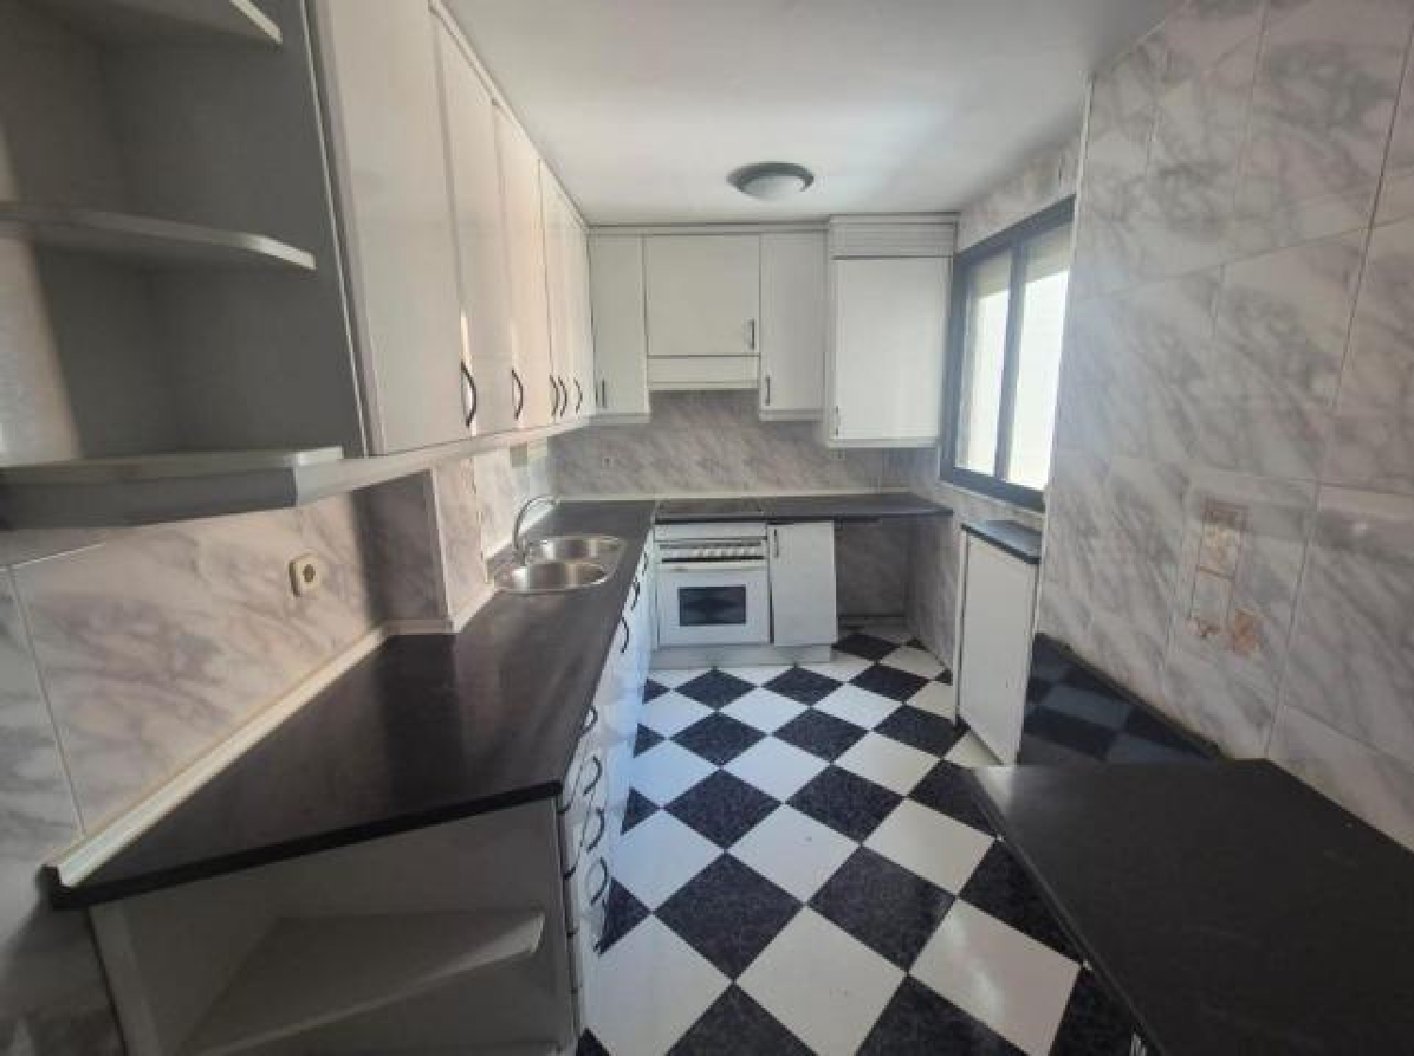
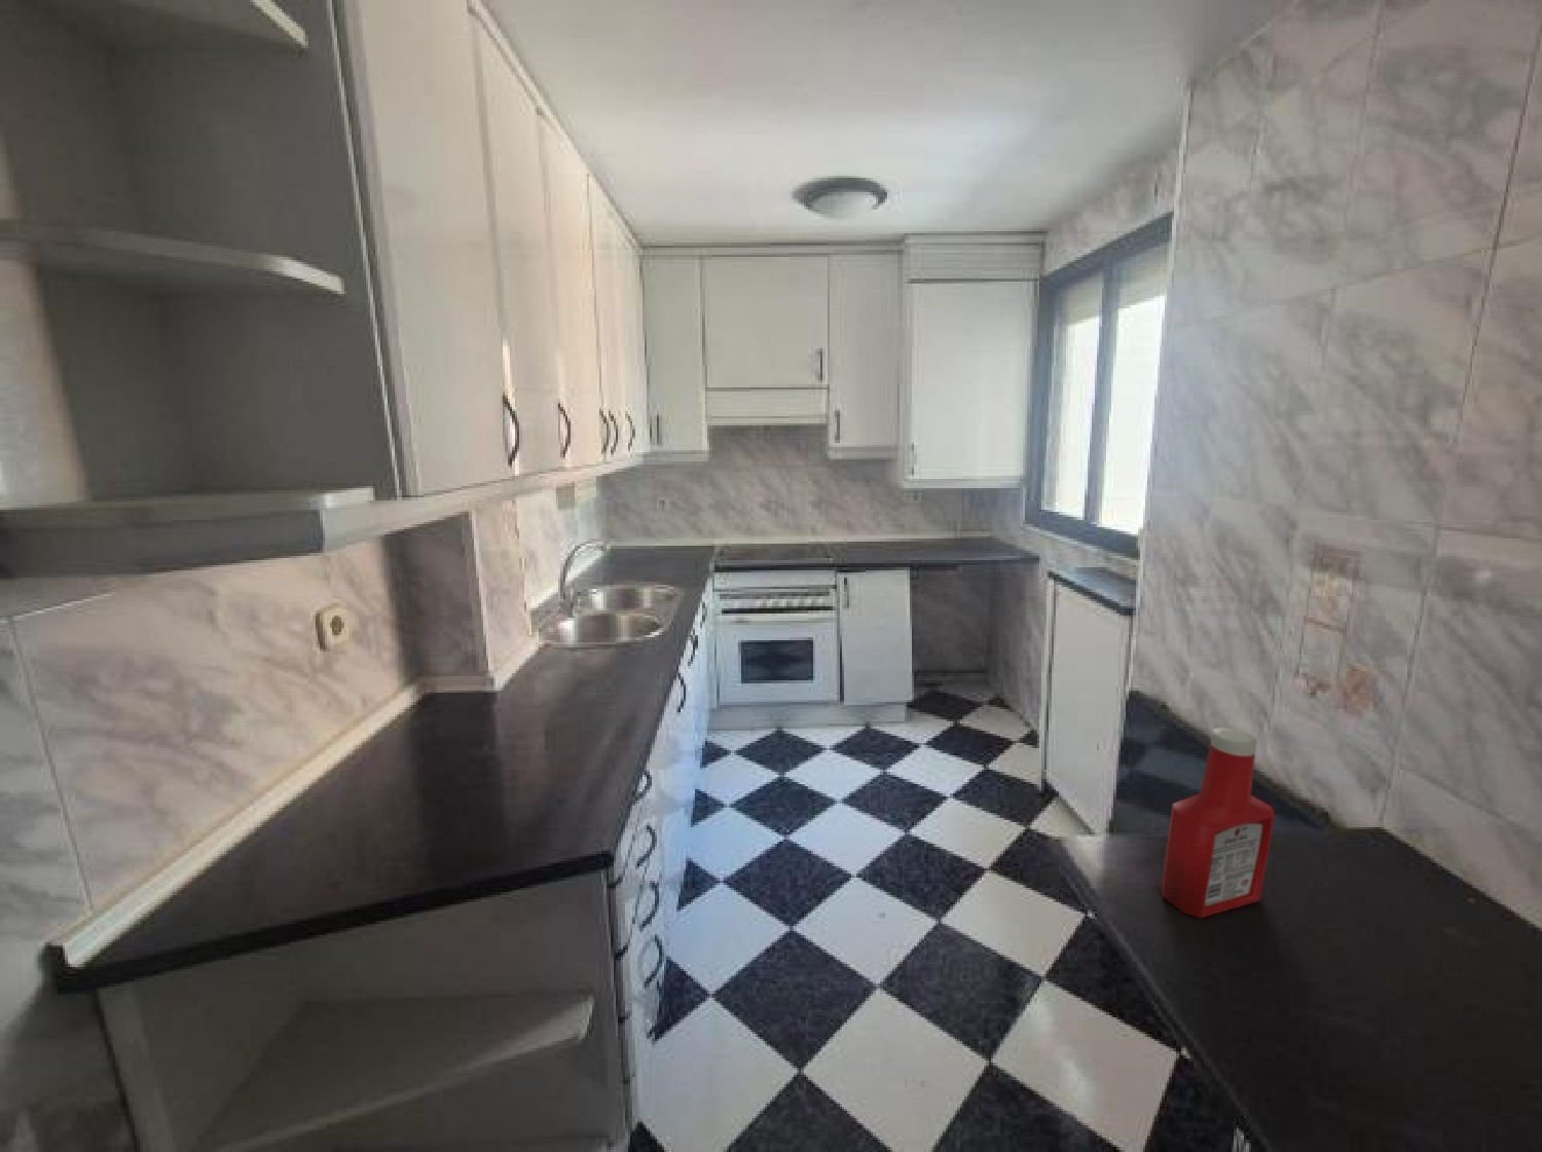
+ soap bottle (1221, 817)
